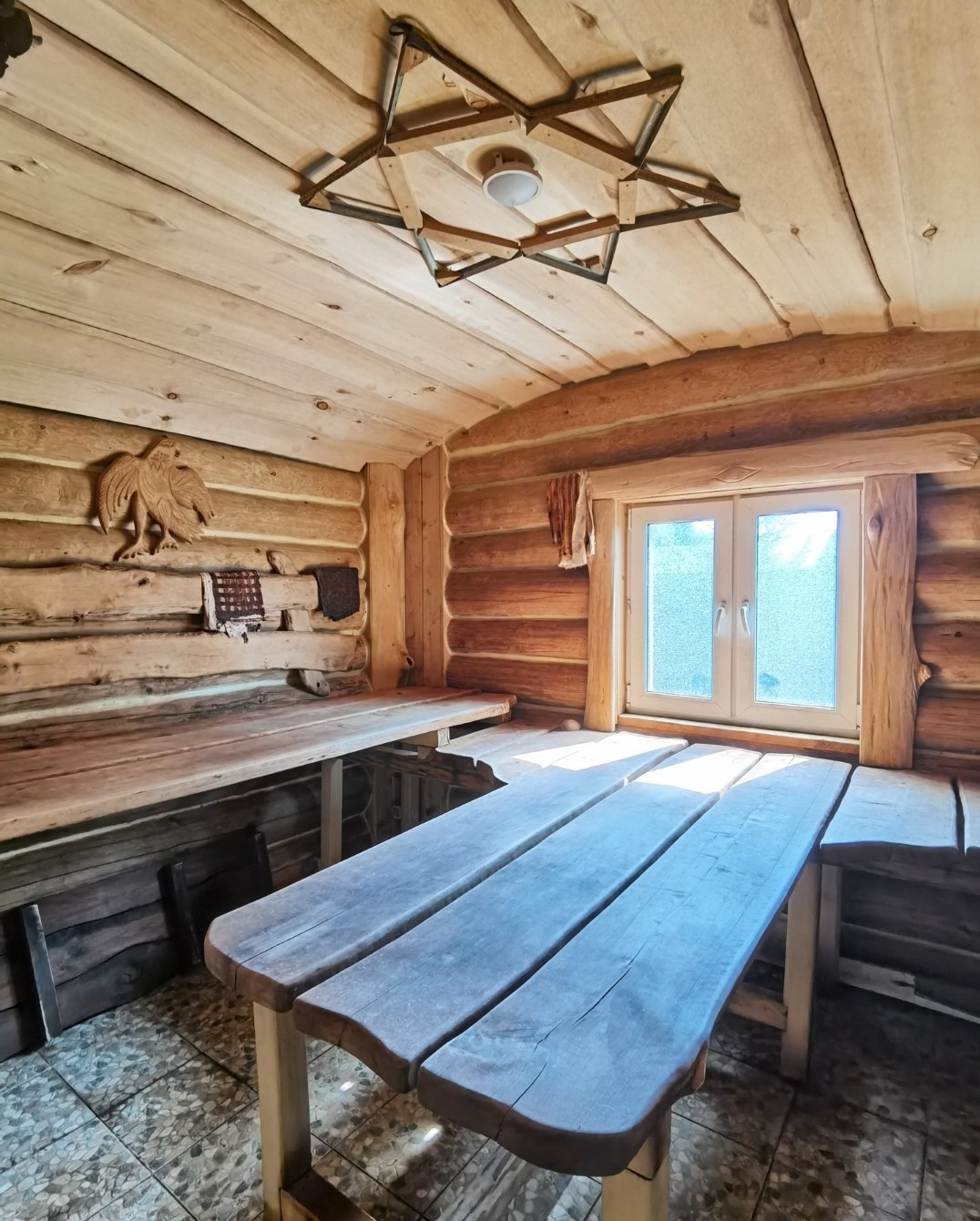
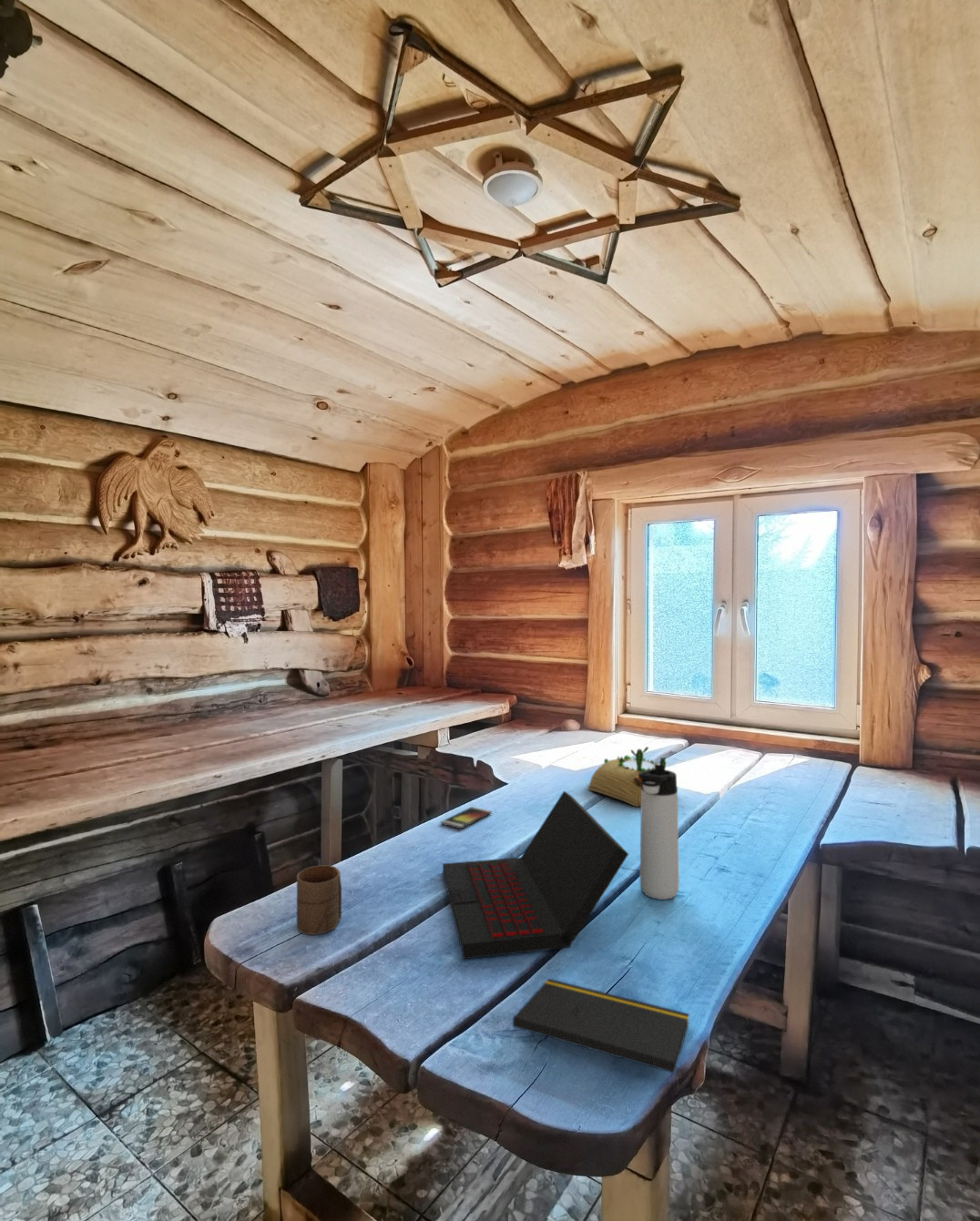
+ smartphone (466, 817)
+ thermos bottle (656, 832)
+ cup (320, 898)
+ notepad (603, 1020)
+ succulent planter (630, 767)
+ laptop (526, 862)
